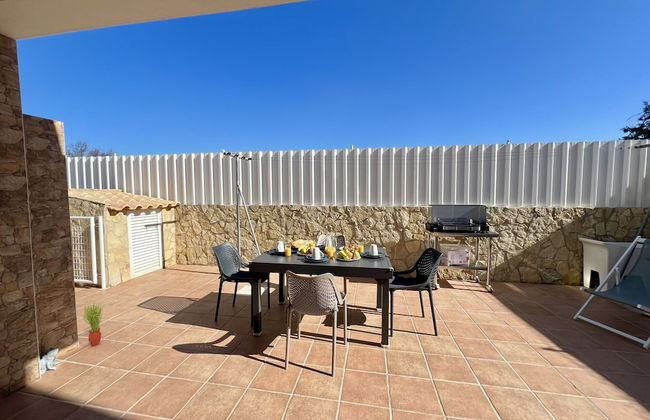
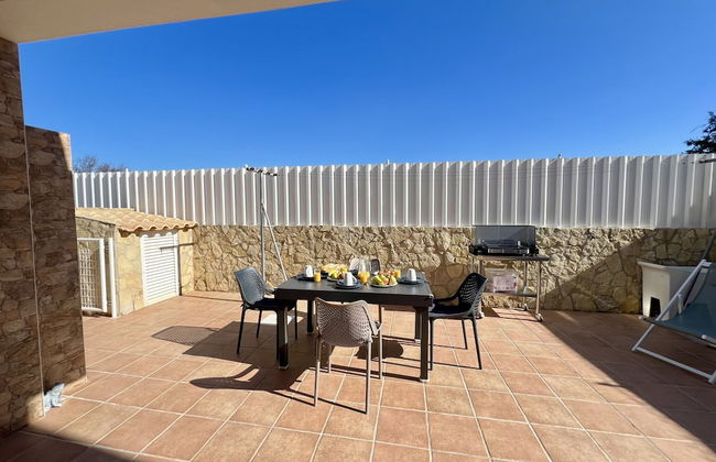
- potted plant (94, 324)
